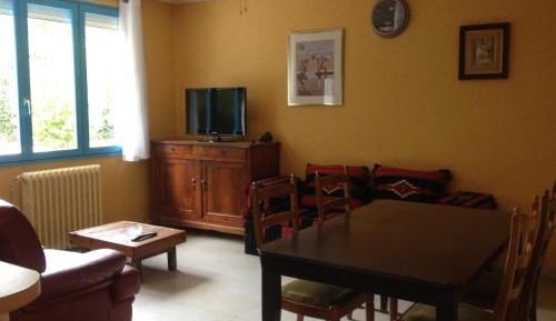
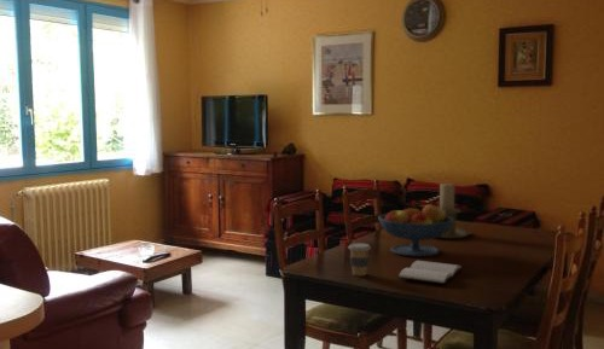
+ coffee cup (359, 258)
+ fruit bowl (414, 228)
+ book (430, 271)
+ candle holder (446, 209)
